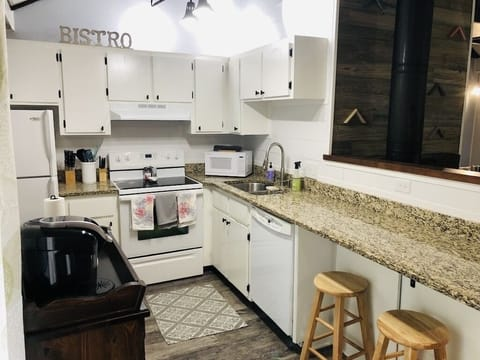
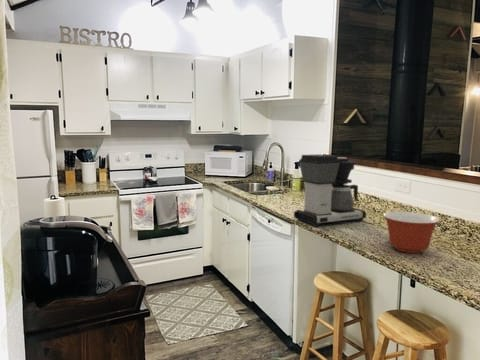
+ coffee maker (331, 188)
+ mixing bowl (409, 233)
